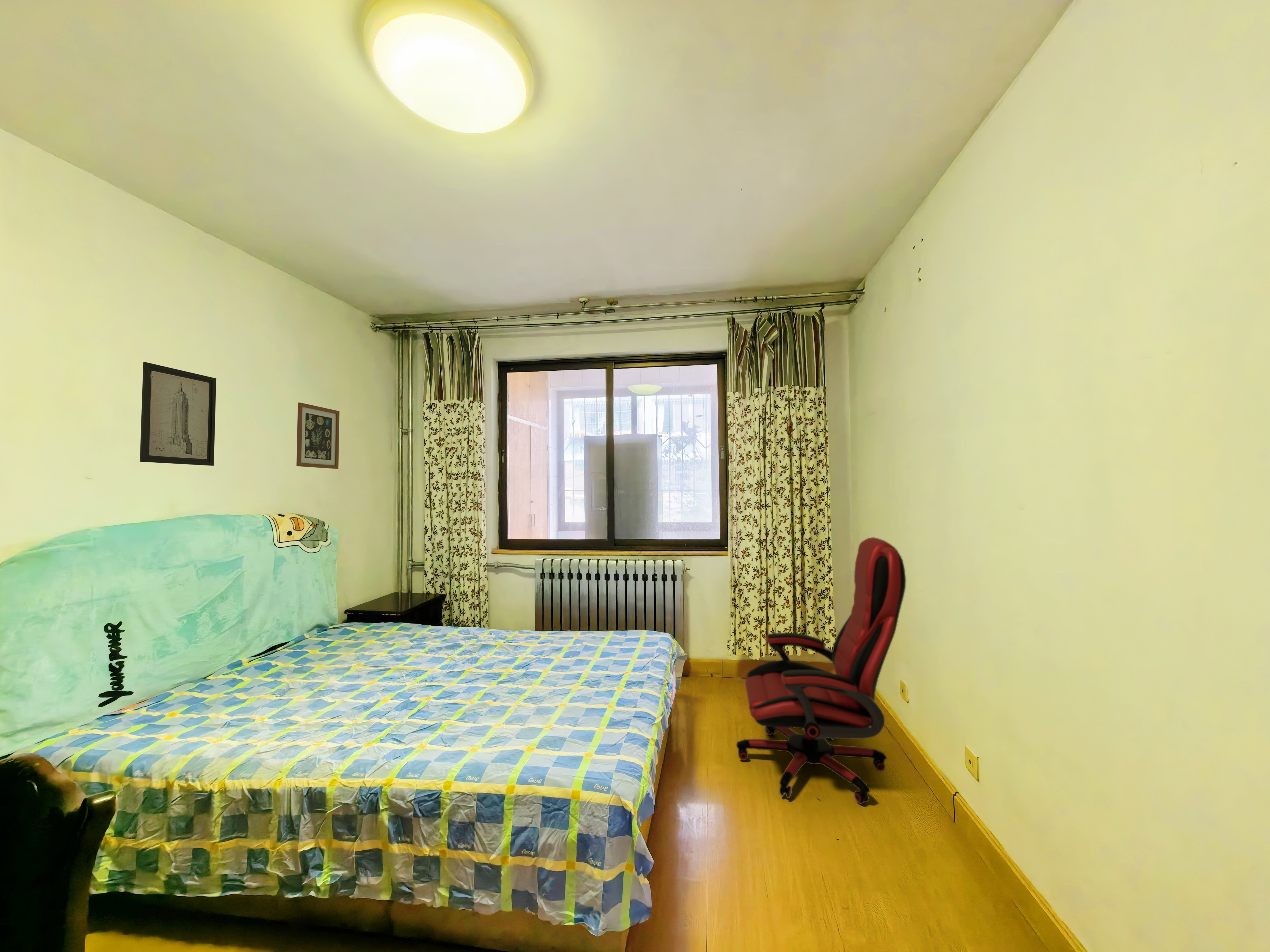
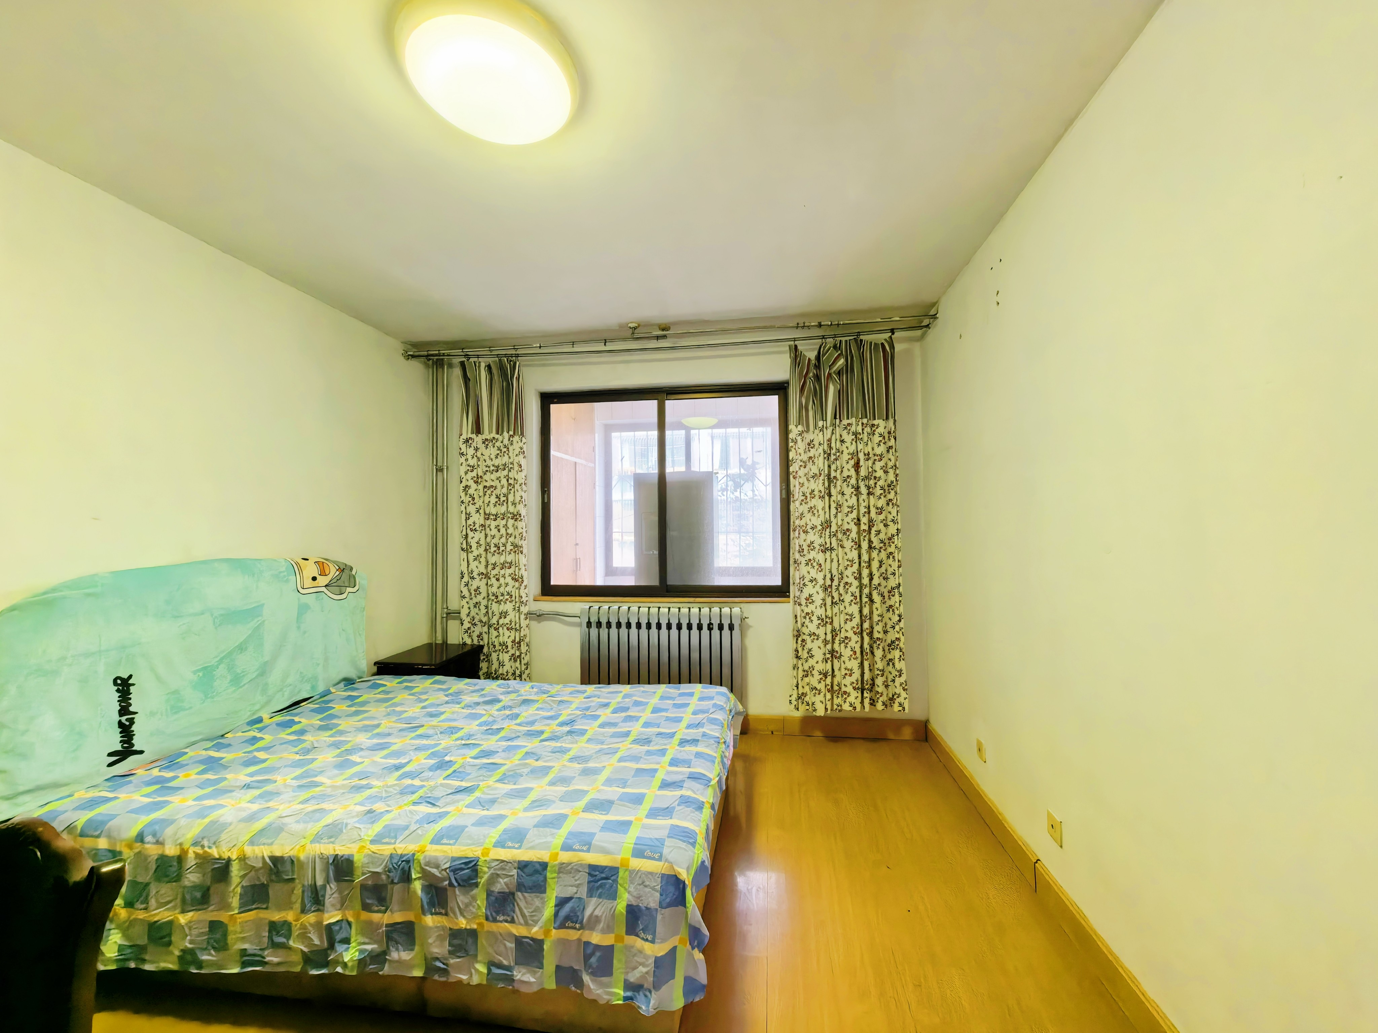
- office chair (813, 650)
- wall art (319, 437)
- wall art (180, 417)
